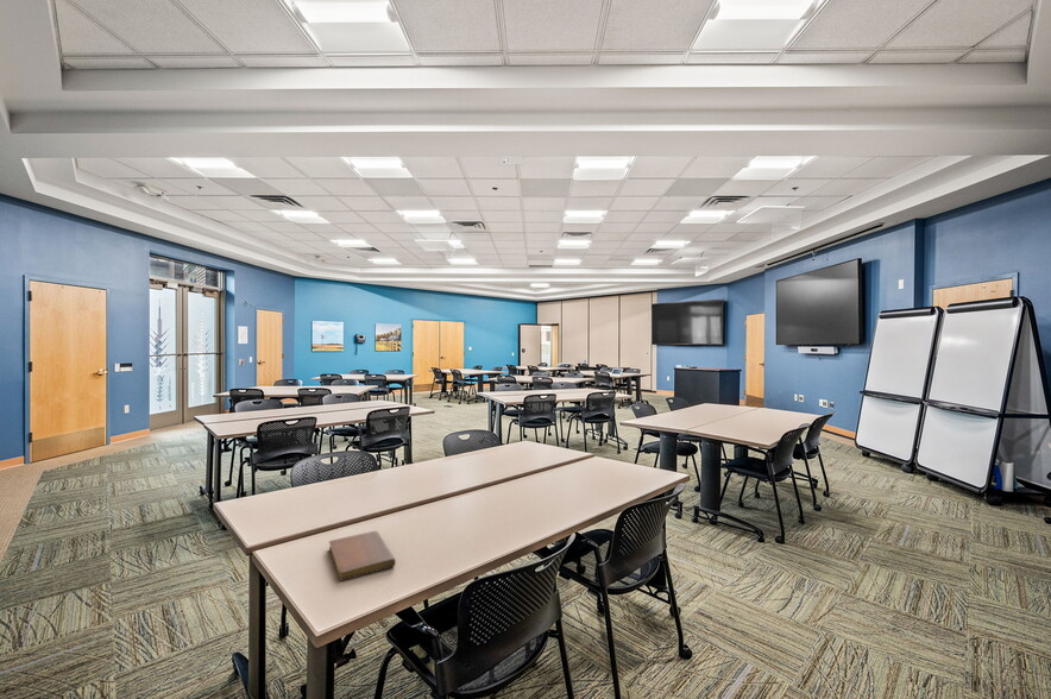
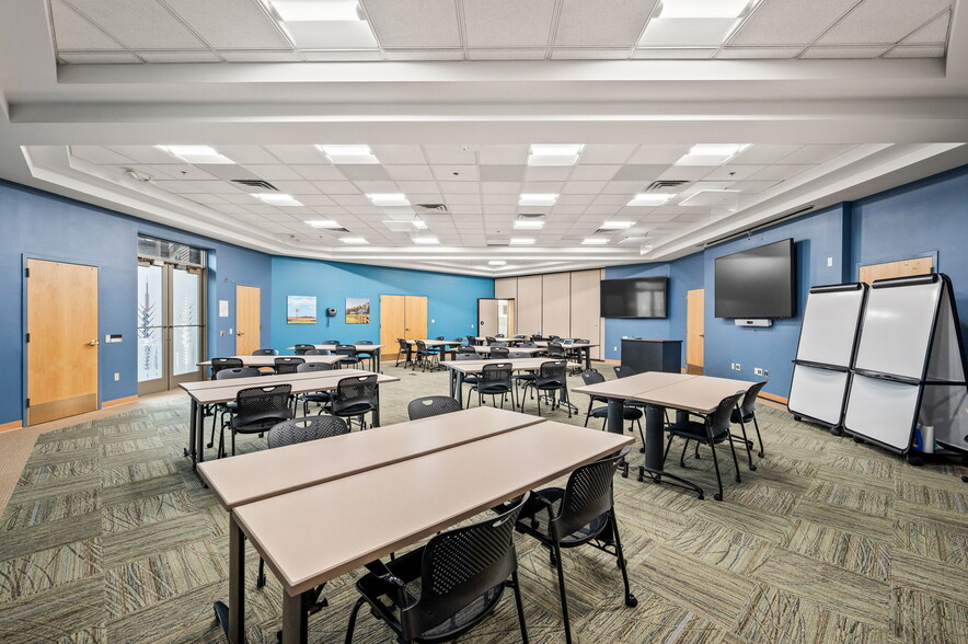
- notebook (360, 553)
